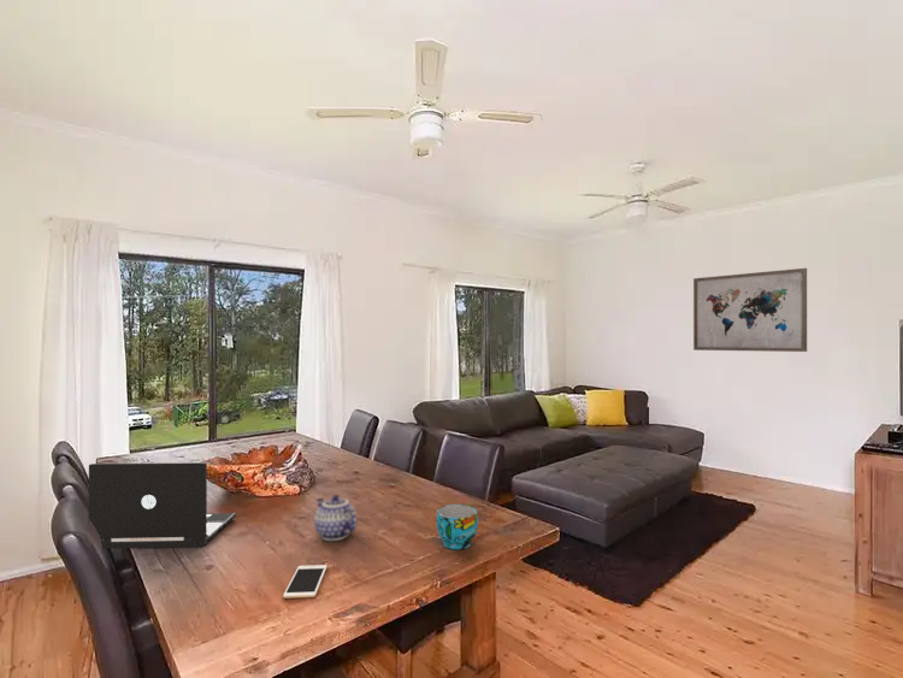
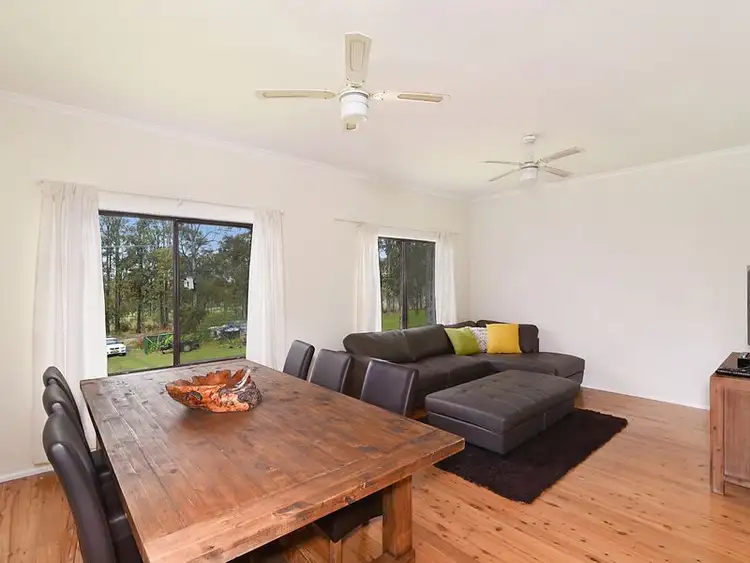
- laptop (167, 493)
- wall art (745, 312)
- cell phone (306, 580)
- cup (455, 526)
- teapot (335, 514)
